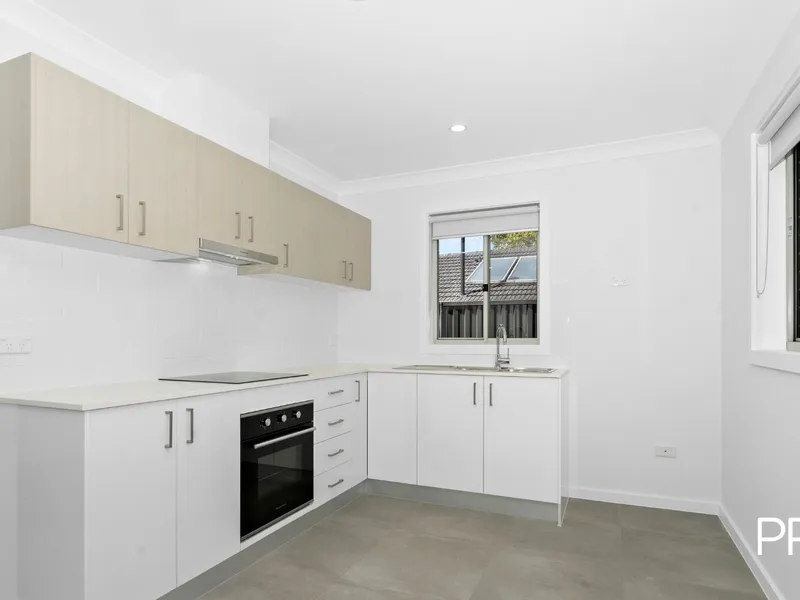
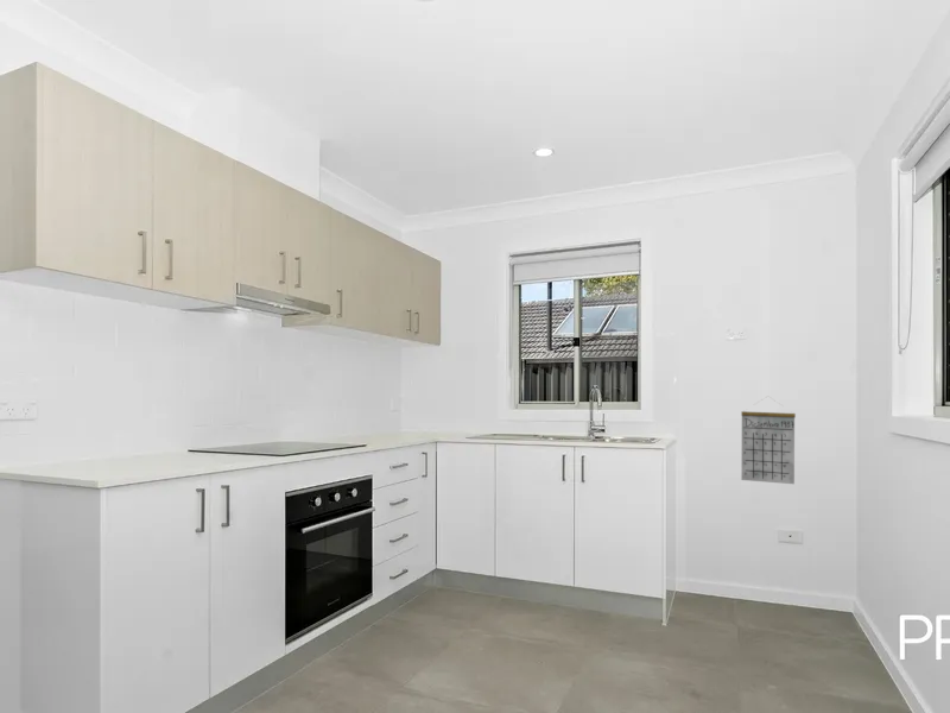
+ calendar (767, 438)
